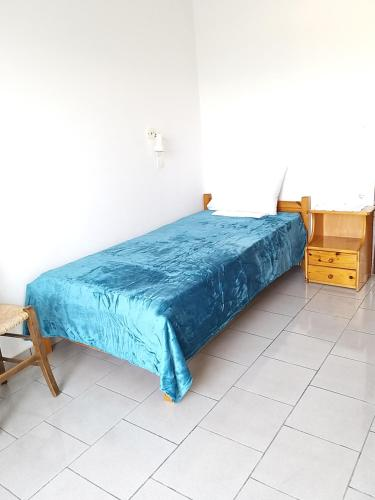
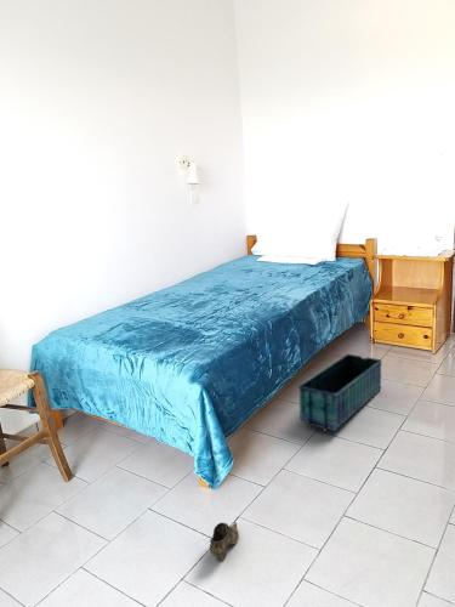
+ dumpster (341, 391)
+ shoe (223, 534)
